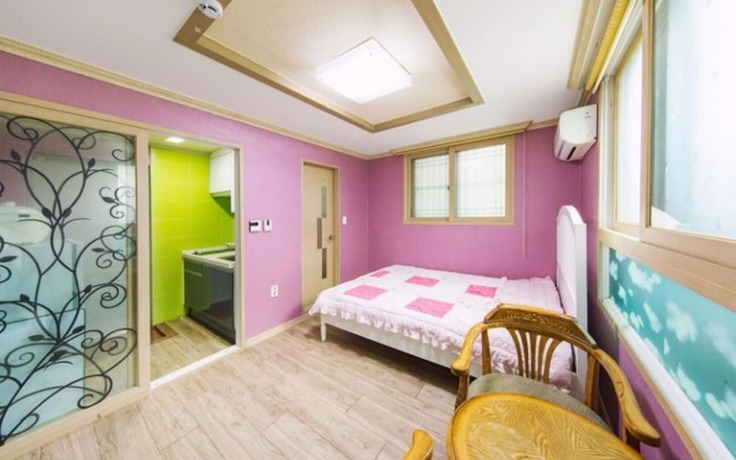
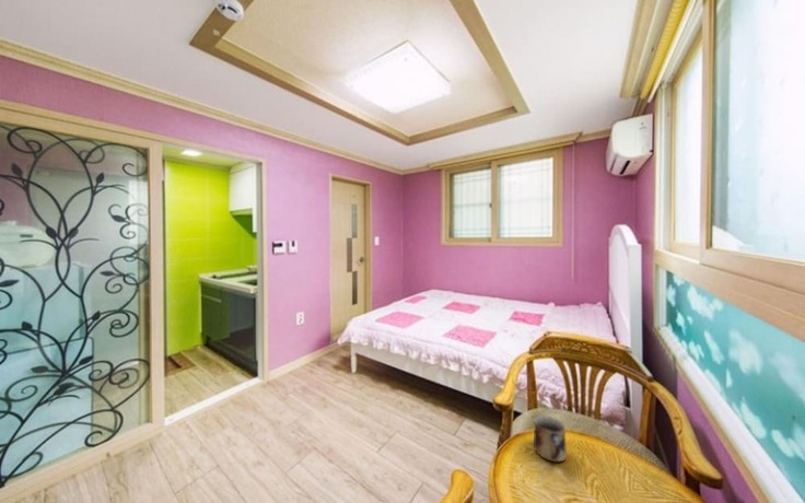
+ mug (550, 438)
